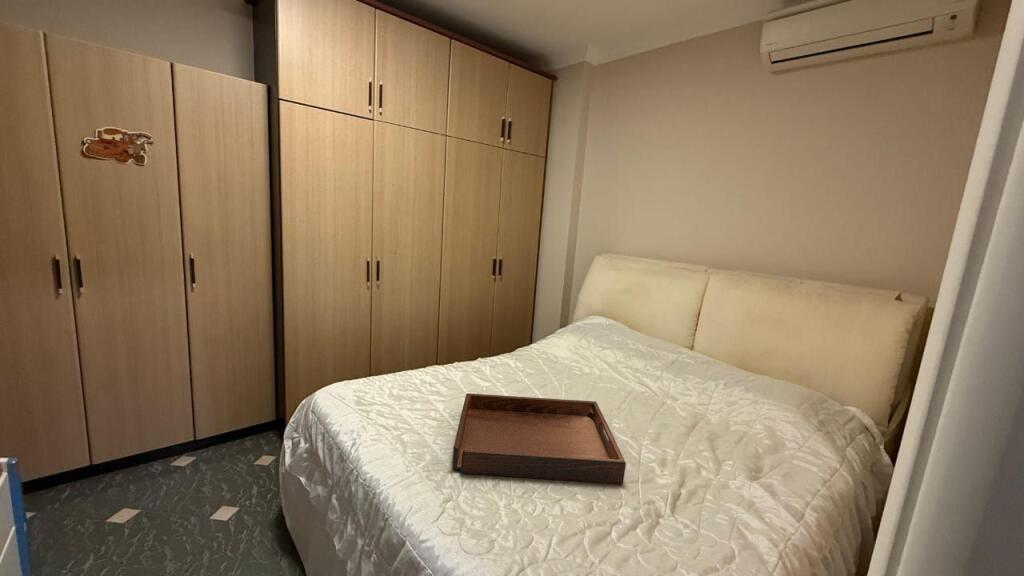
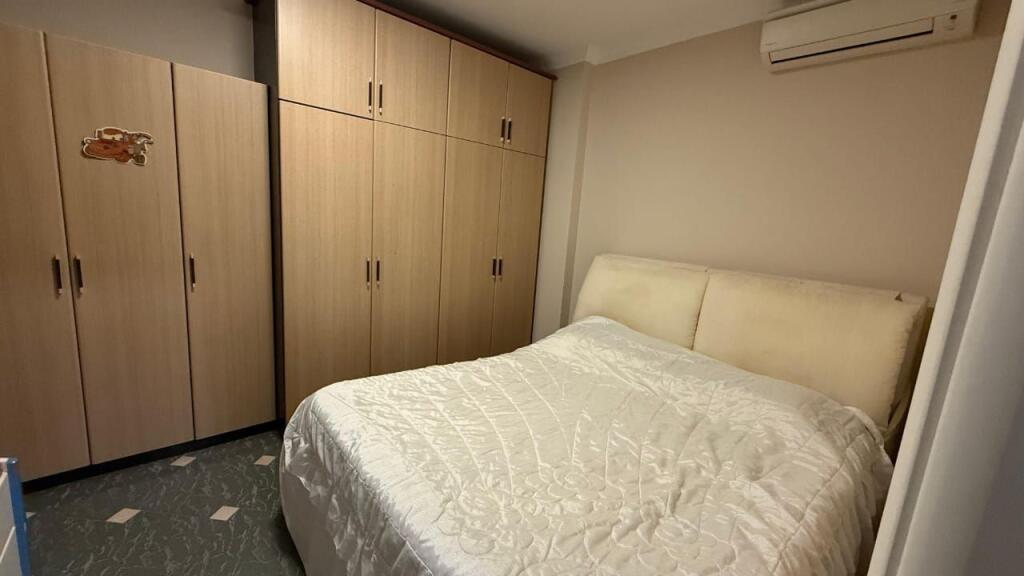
- serving tray (534, 431)
